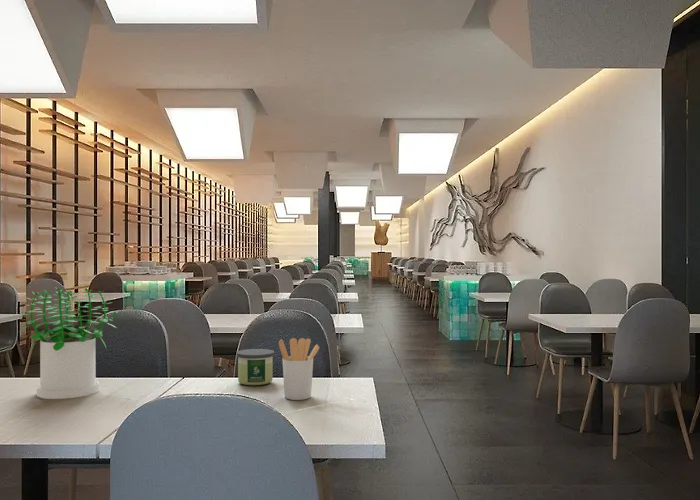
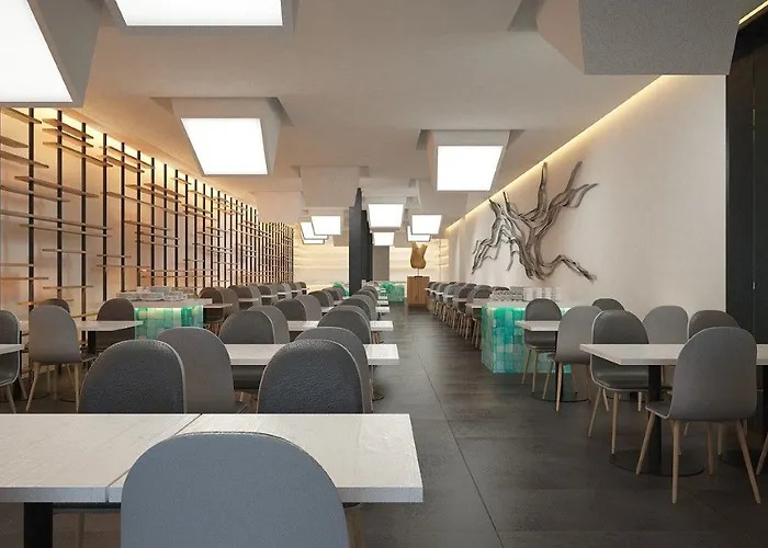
- candle (255, 367)
- utensil holder (298, 366)
- potted plant (66, 338)
